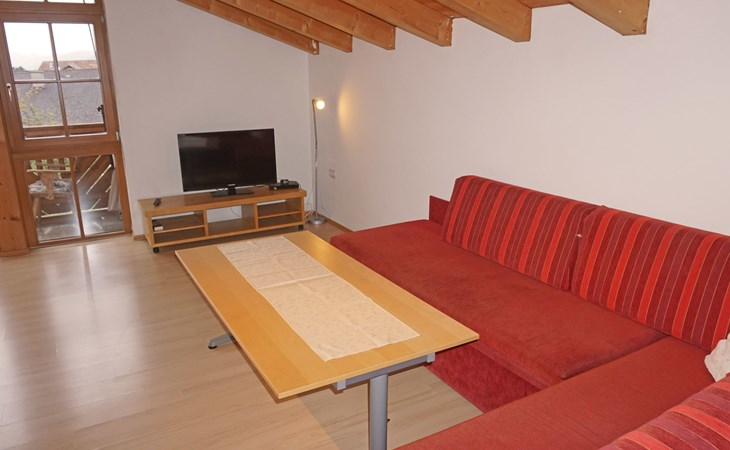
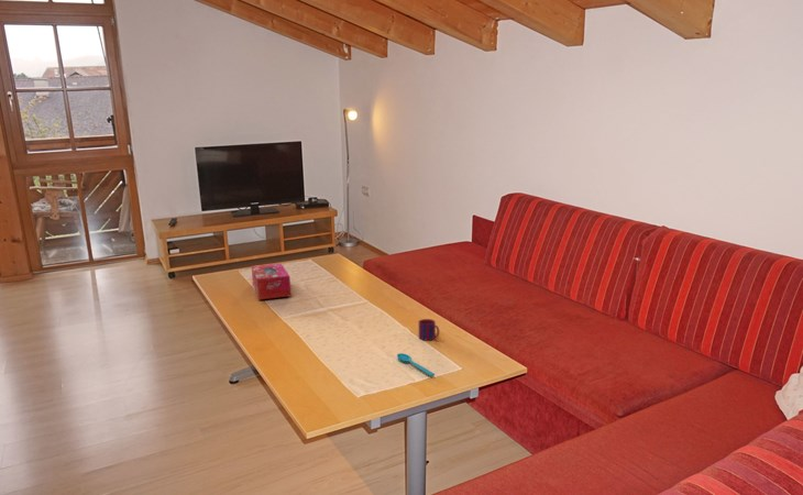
+ mug (429, 330)
+ spoon (415, 364)
+ tissue box (270, 280)
